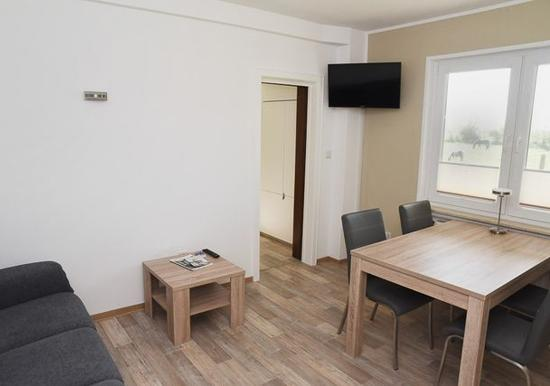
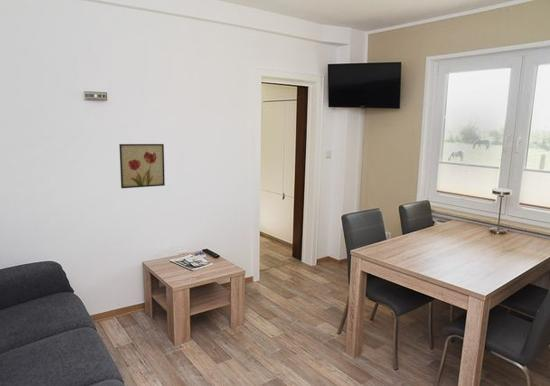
+ wall art (142, 165)
